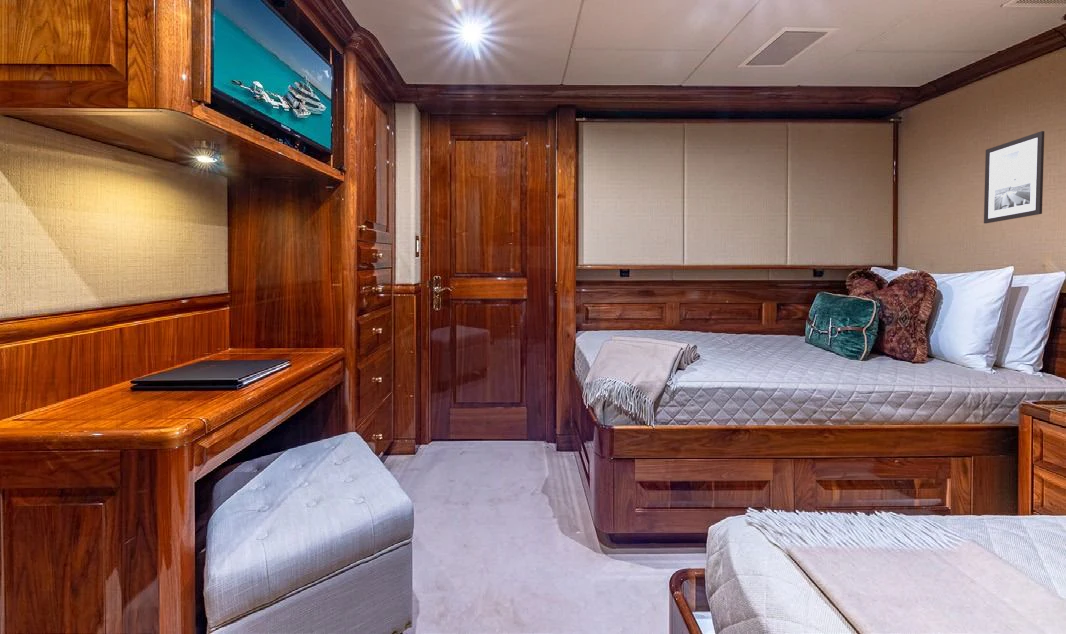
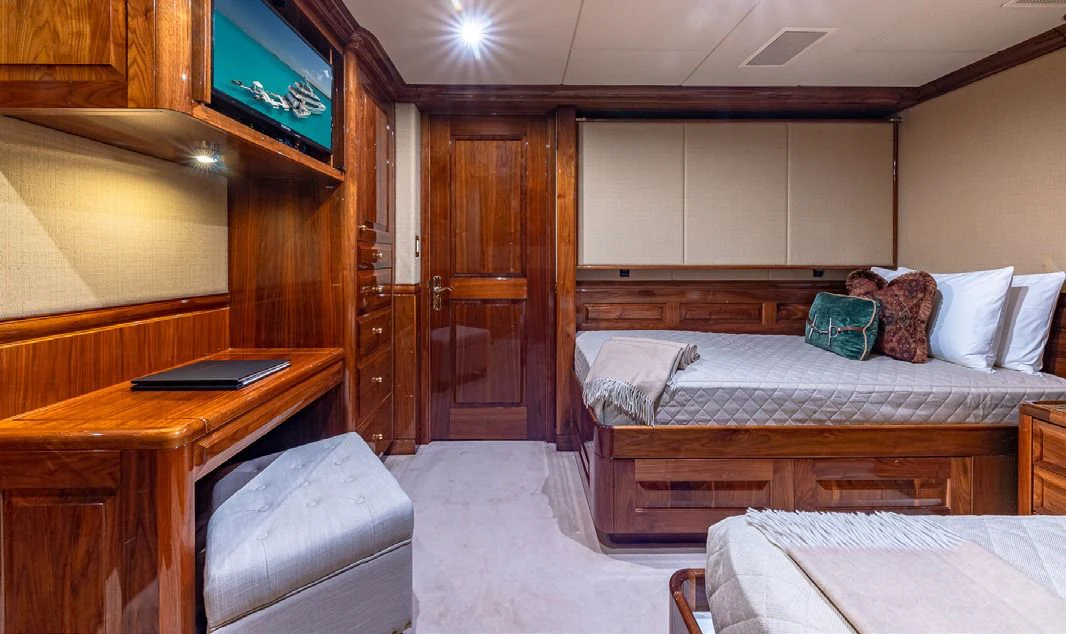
- wall art (1012, 180)
